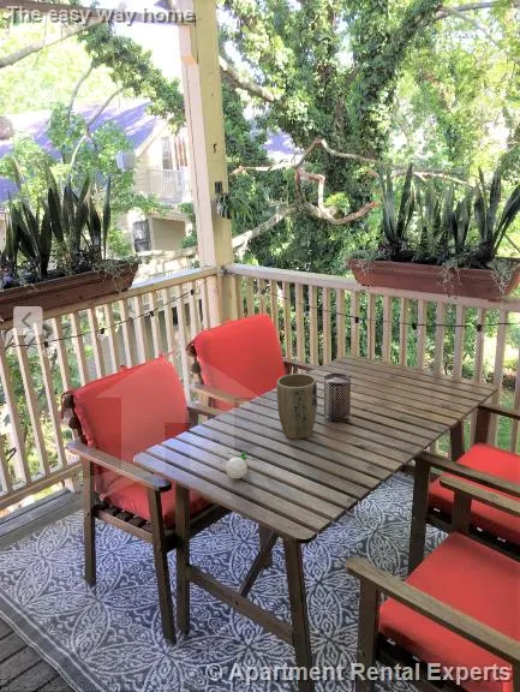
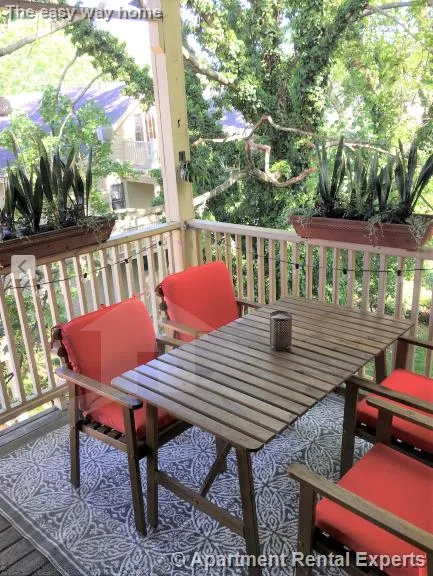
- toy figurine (238, 465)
- plant pot (297, 406)
